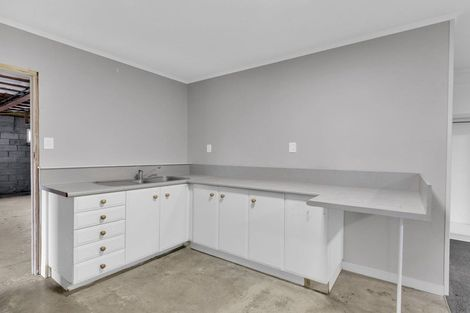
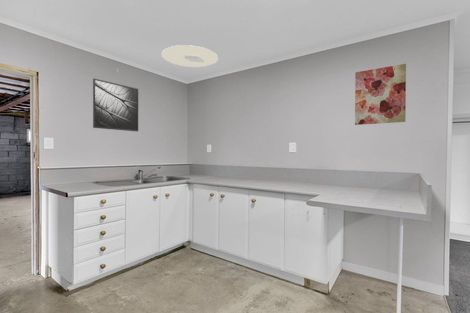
+ ceiling light (190, 54)
+ wall art (379, 95)
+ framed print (117, 106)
